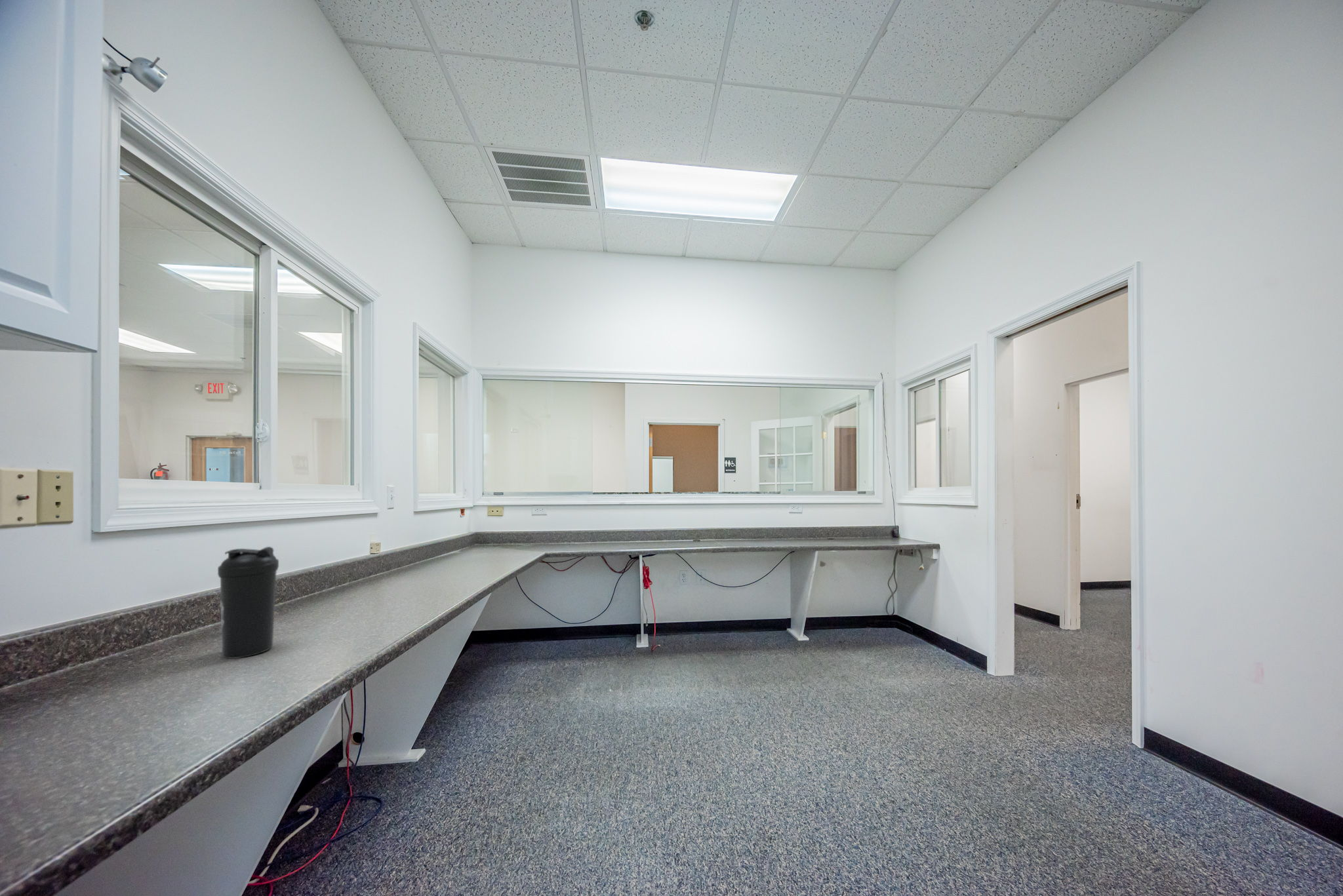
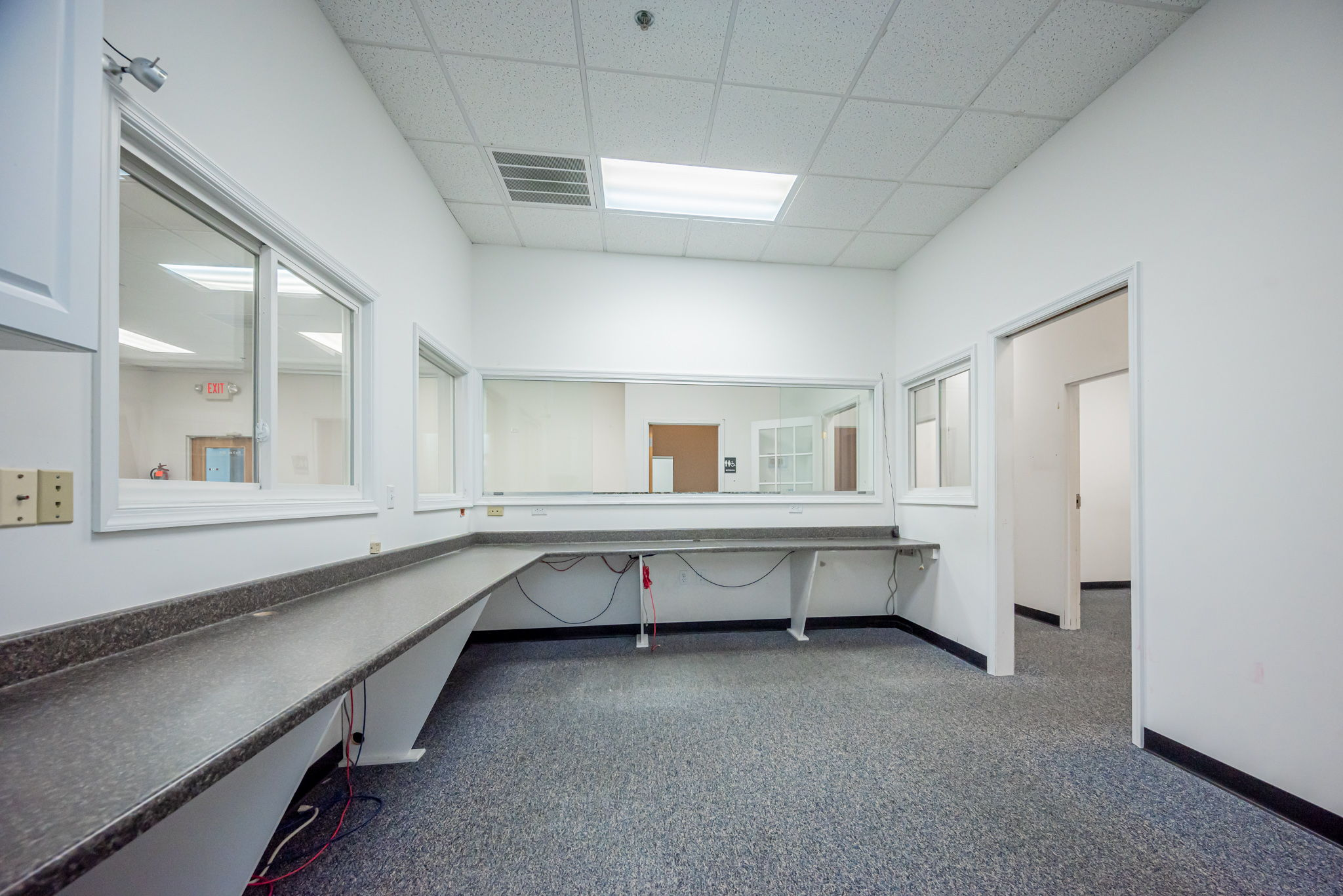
- water bottle (249, 599)
